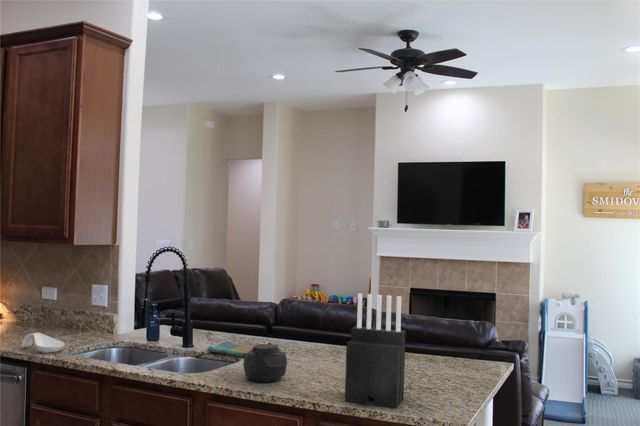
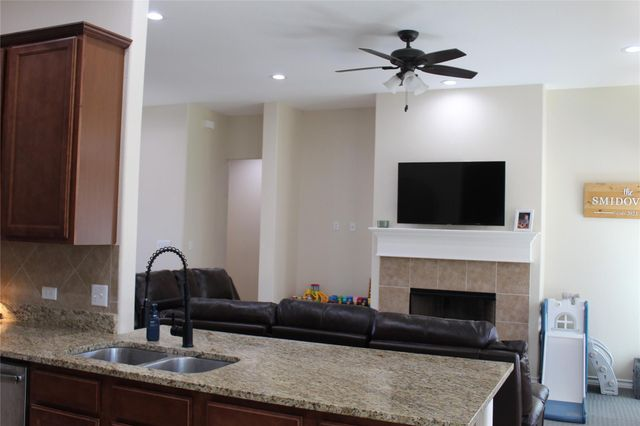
- knife block (375, 348)
- dish towel (238, 349)
- teapot (264, 364)
- spoon rest (41, 342)
